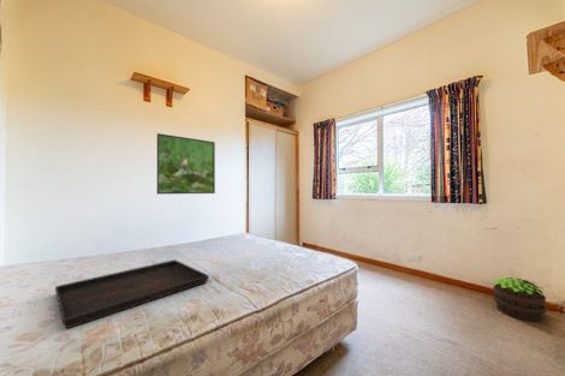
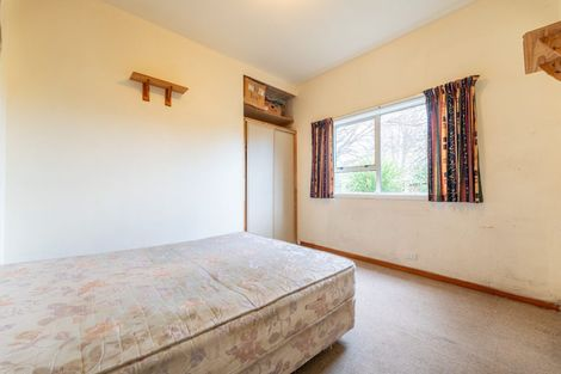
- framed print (188, 166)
- serving tray (136, 284)
- potted plant (518, 296)
